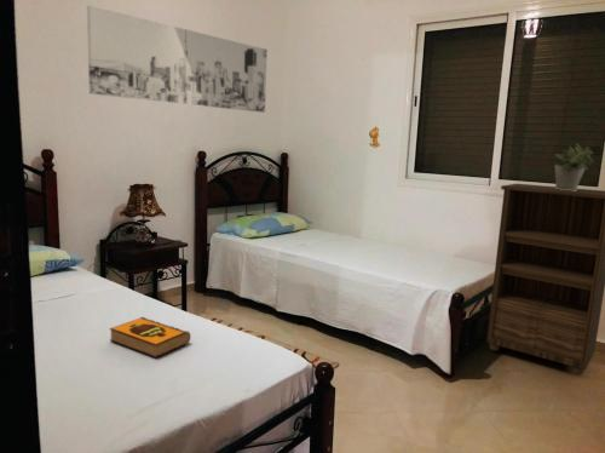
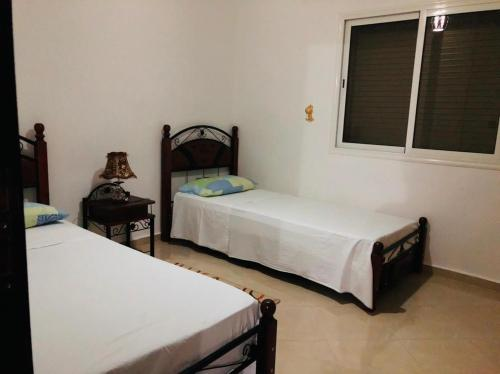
- potted plant (576, 167)
- hardback book (150, 334)
- bookshelf (549, 274)
- wall art (191, 68)
